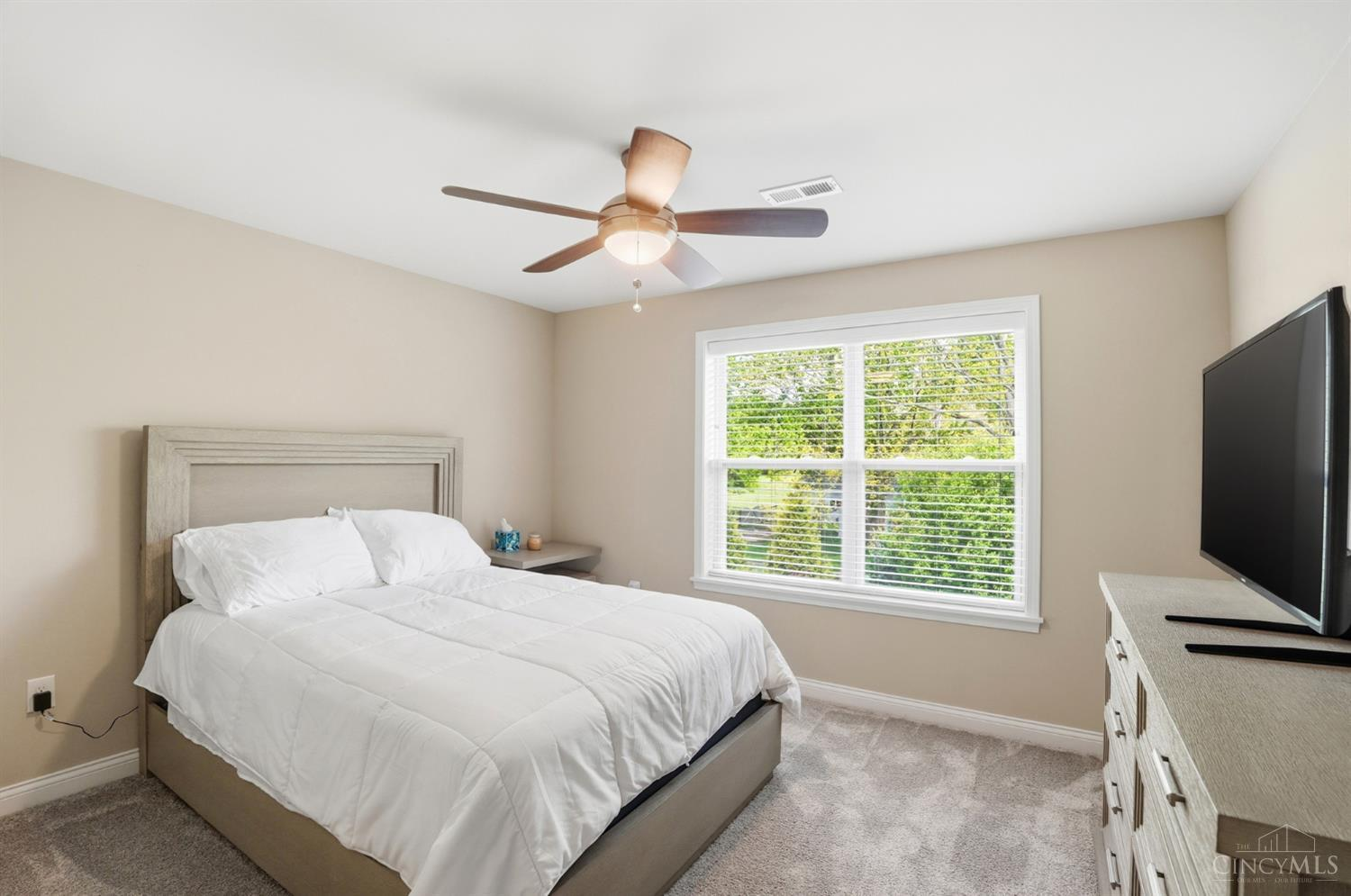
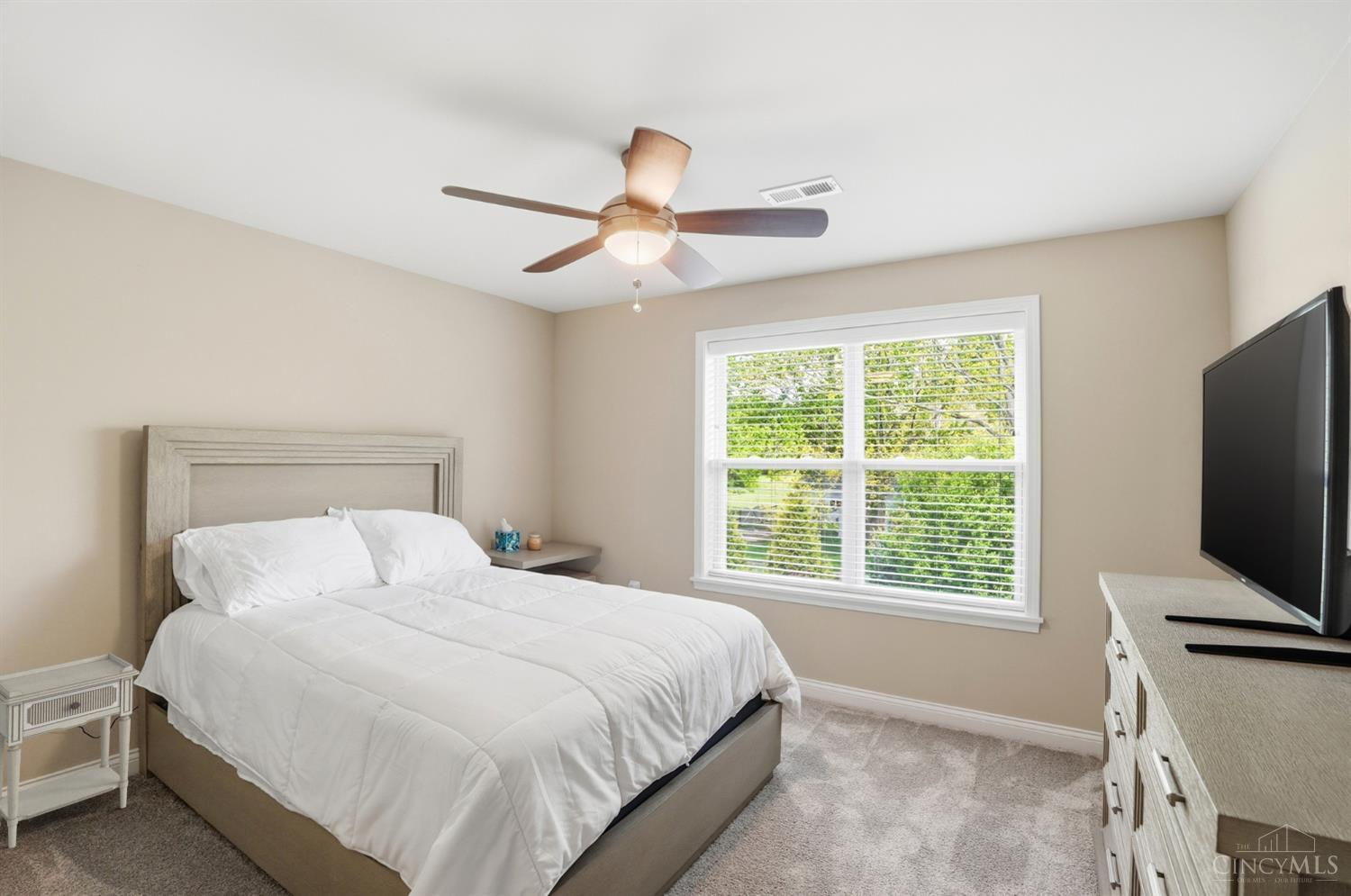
+ nightstand (63, 729)
